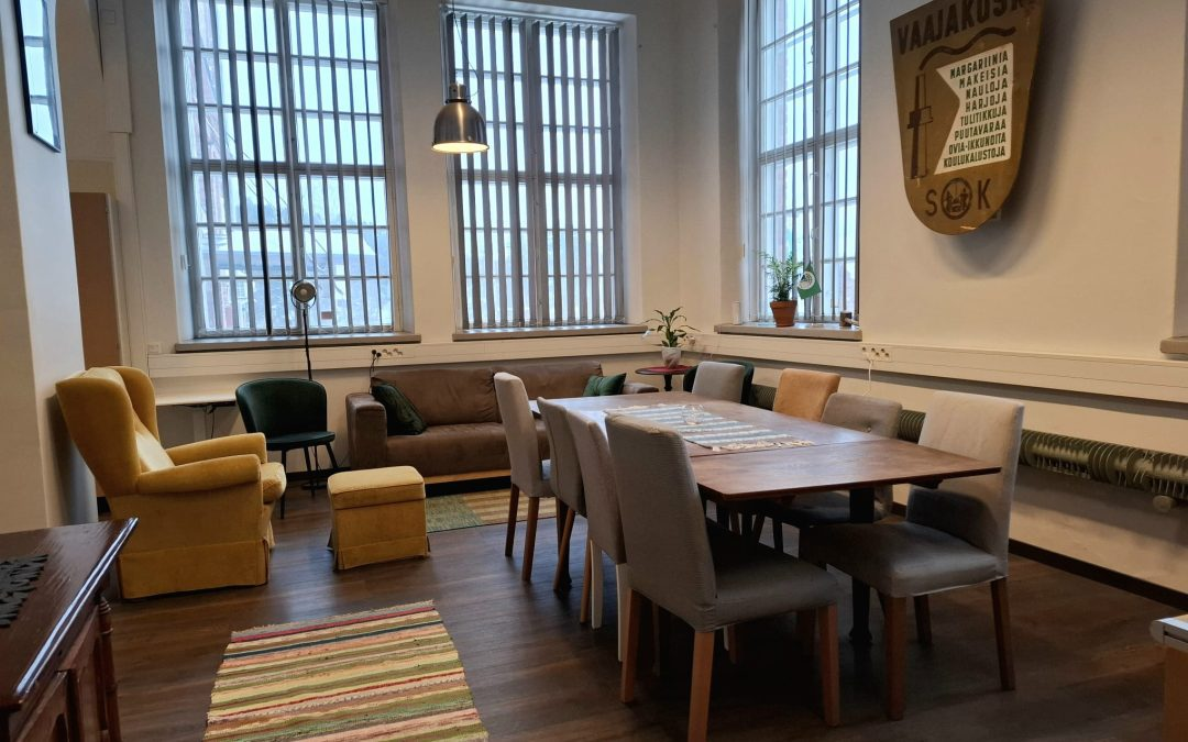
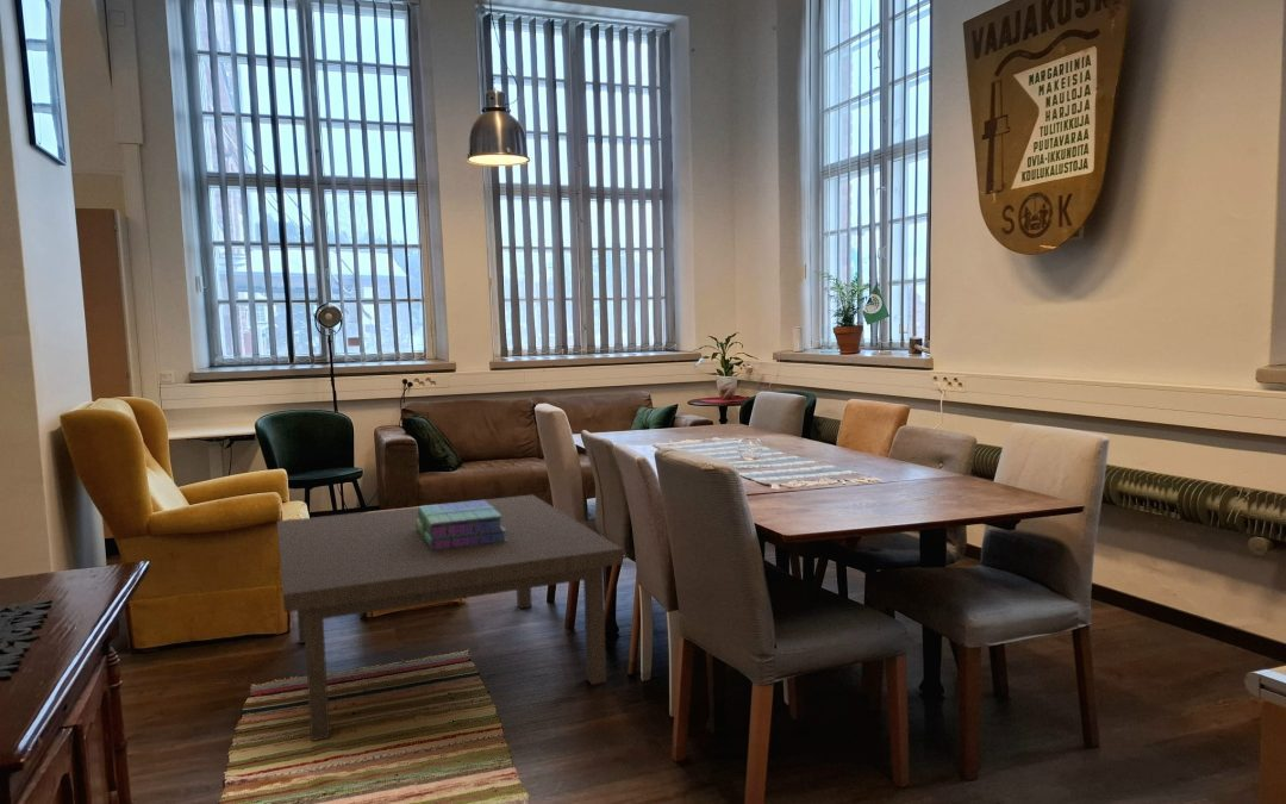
+ coffee table (437, 597)
+ stack of books (458, 522)
